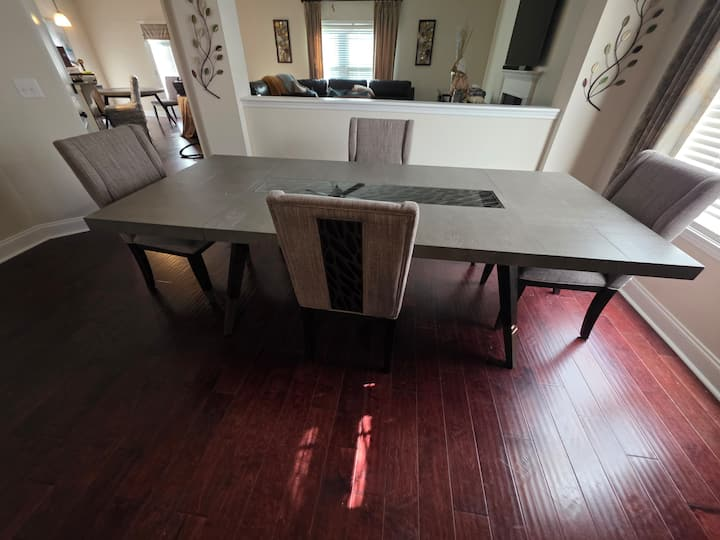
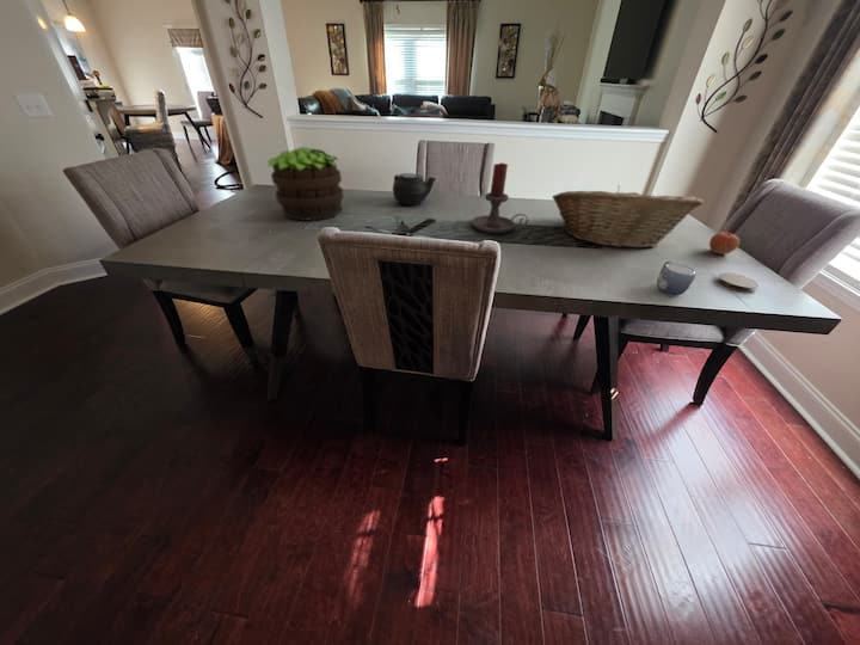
+ coaster (737, 281)
+ apple (724, 241)
+ candle holder (503, 196)
+ potted plant (308, 180)
+ mug (671, 277)
+ fruit basket (619, 210)
+ teapot (413, 189)
